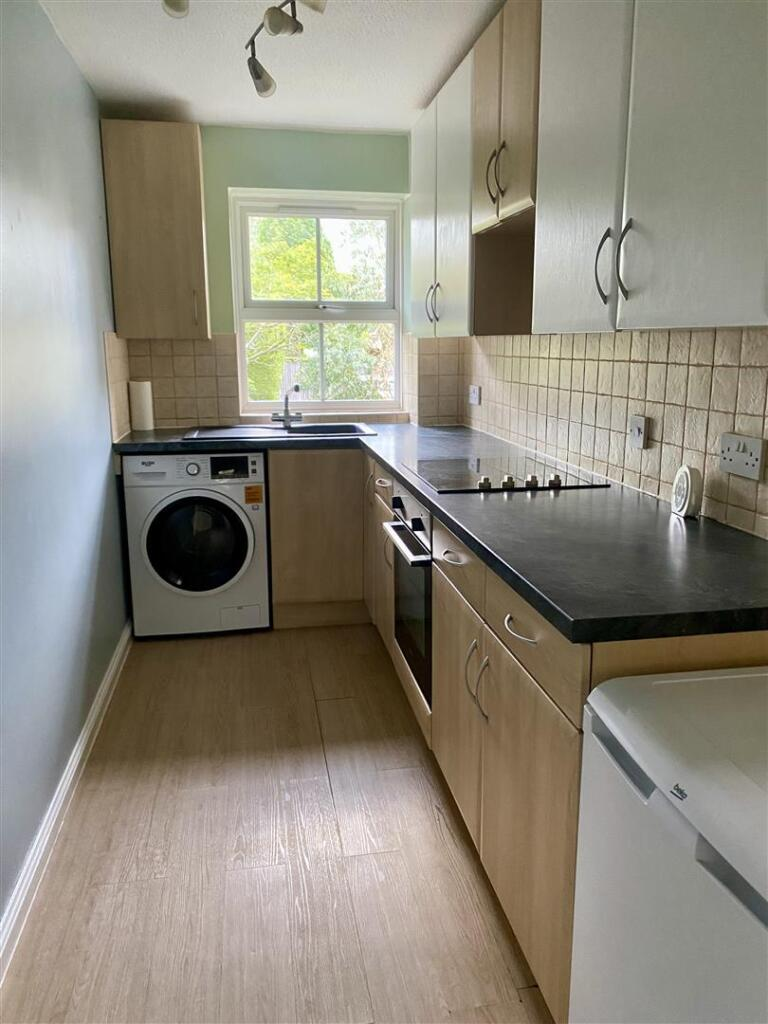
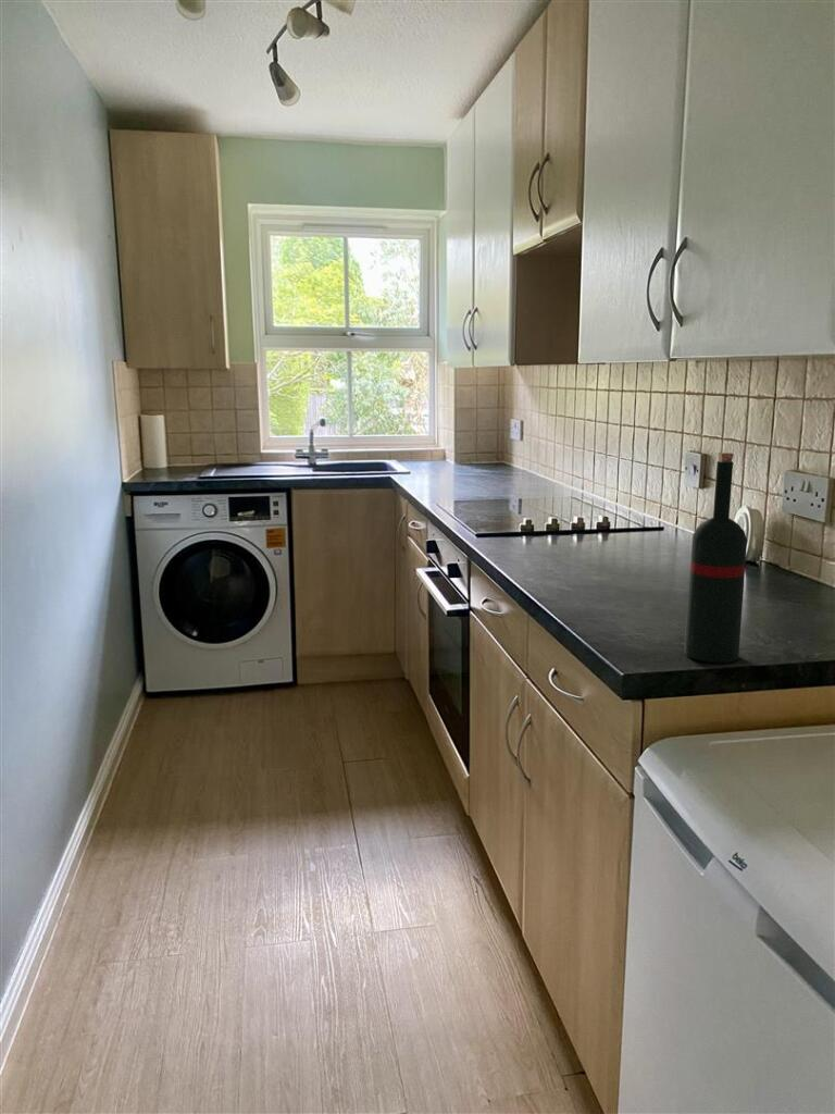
+ wine bottle (715, 554)
